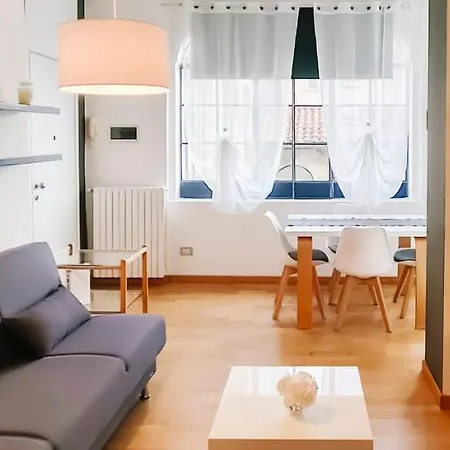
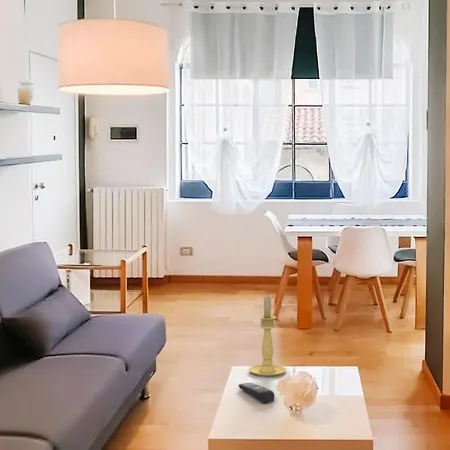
+ candle holder (267, 333)
+ remote control (256, 390)
